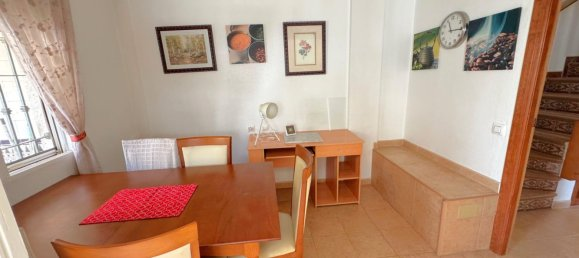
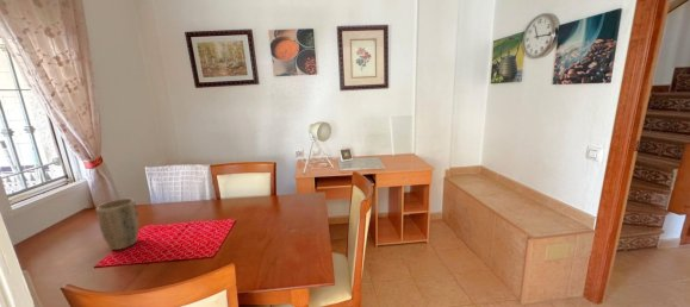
+ plant pot (119, 224)
